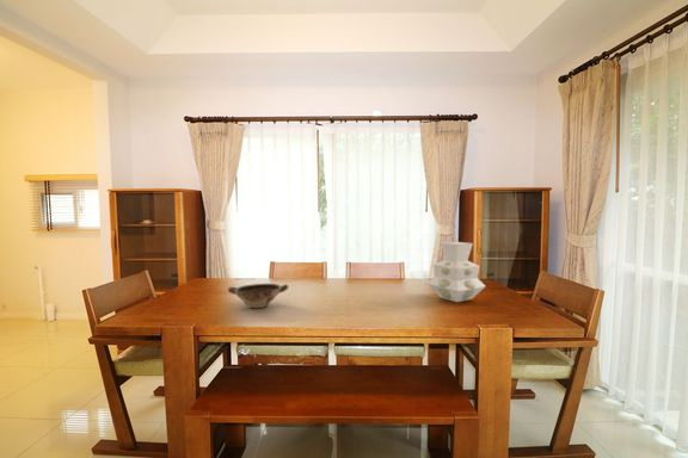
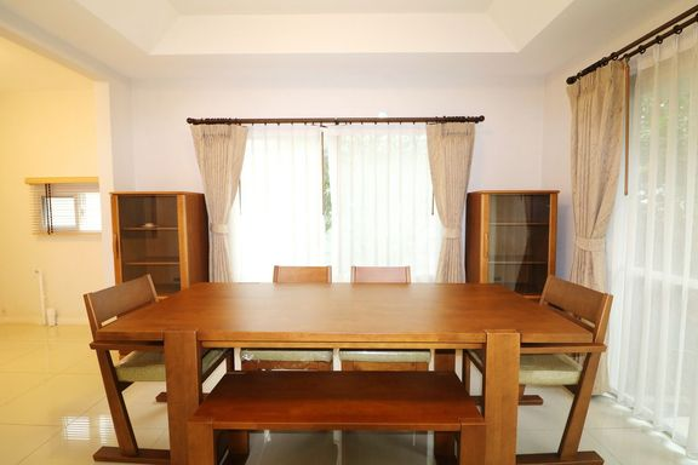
- bowl (258, 295)
- vase (455, 271)
